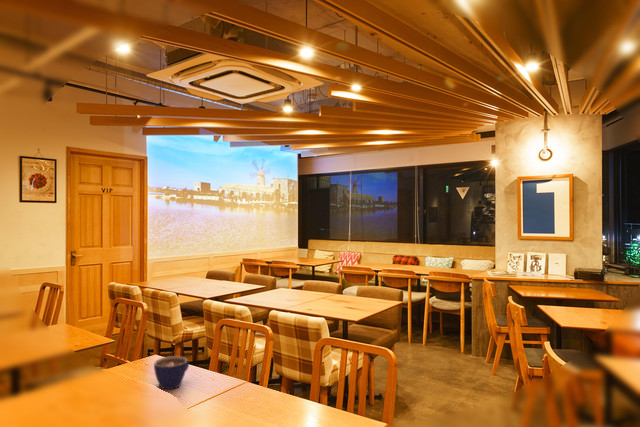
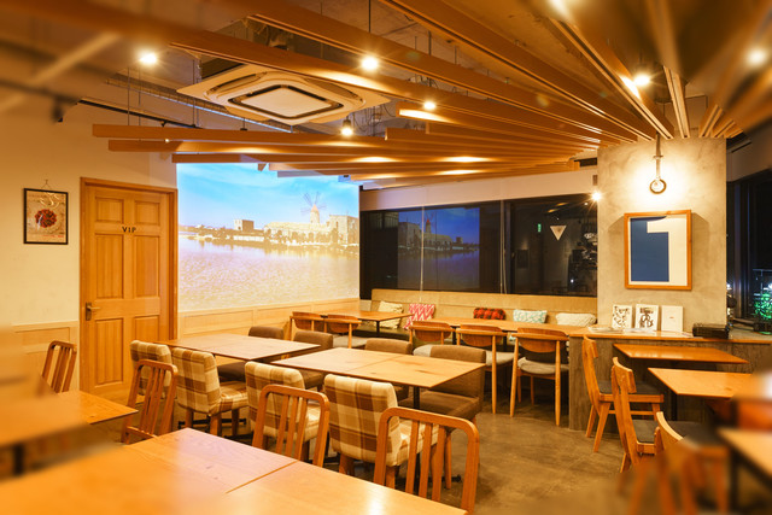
- cup (174, 371)
